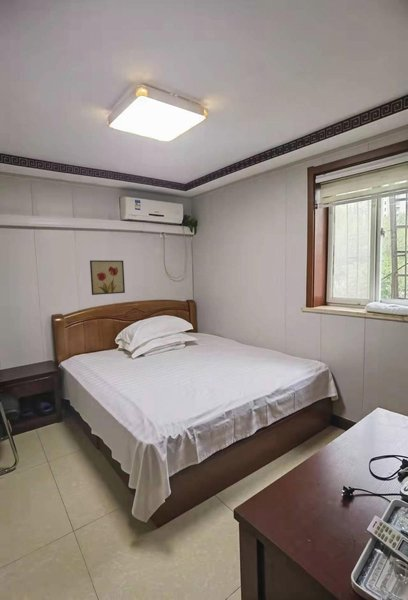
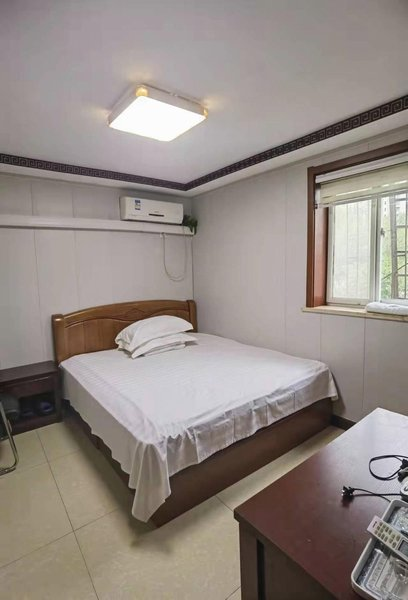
- wall art (107, 277)
